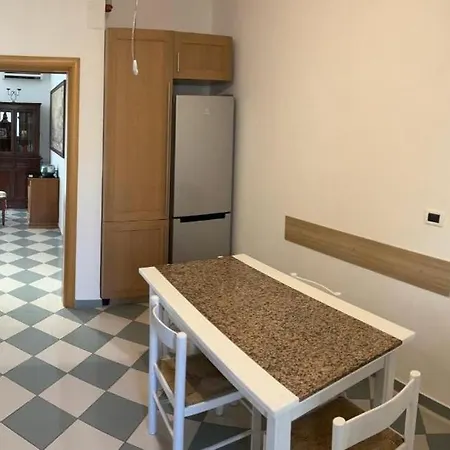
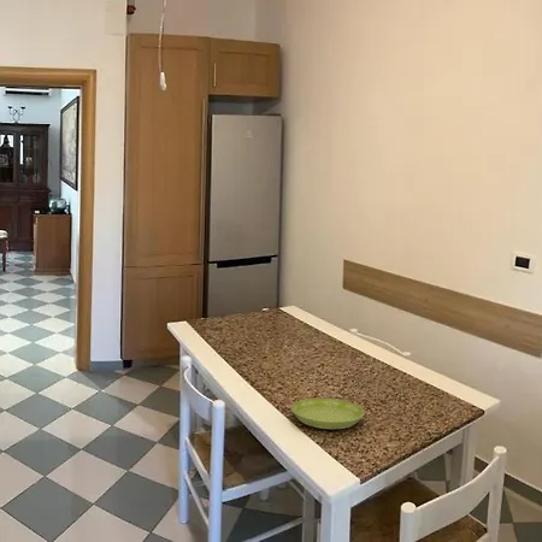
+ saucer (326, 414)
